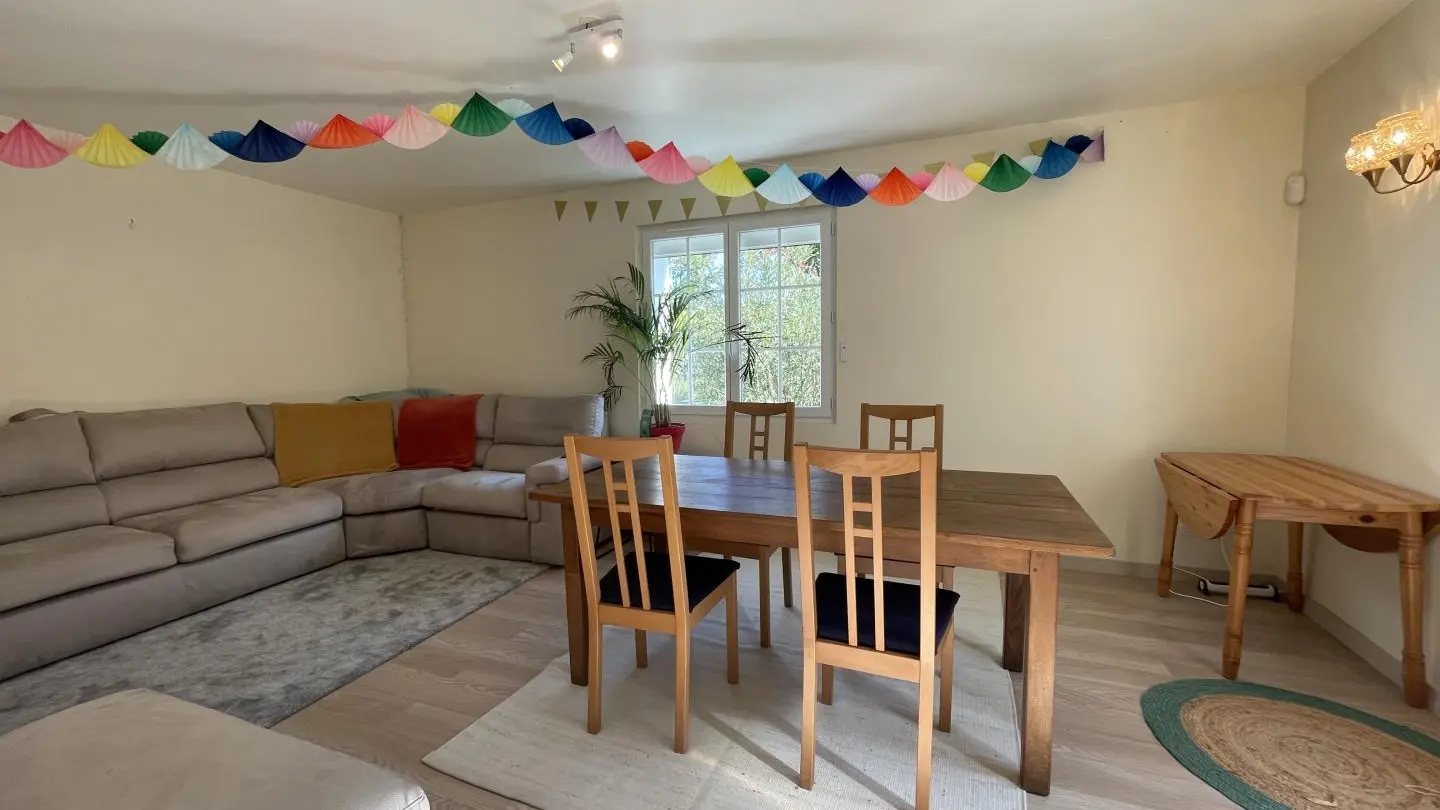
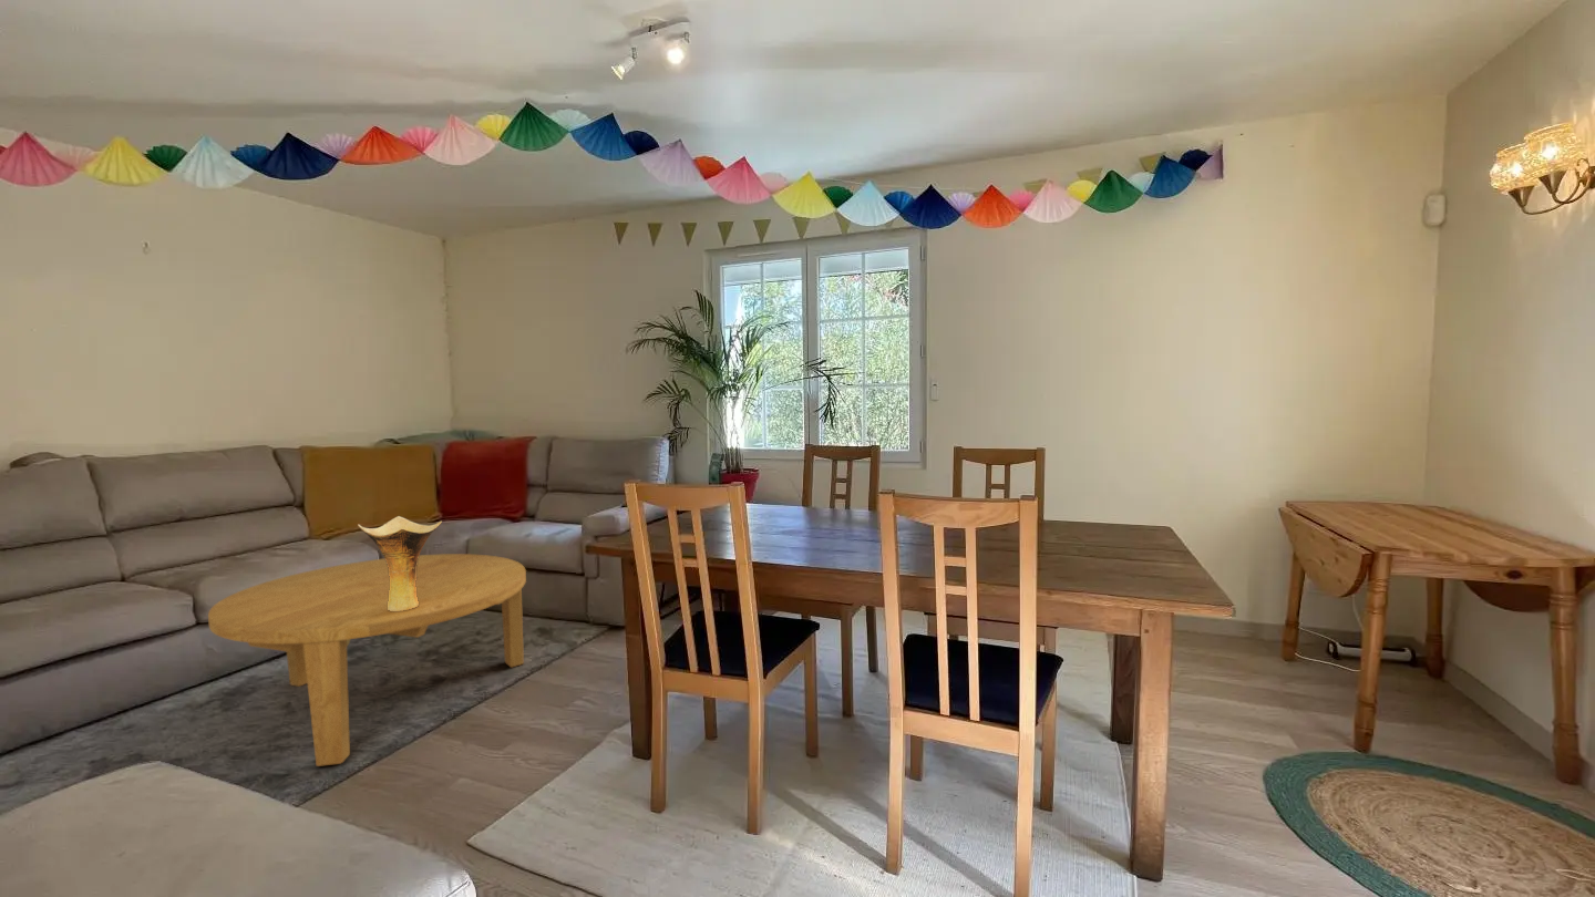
+ coffee table (384, 633)
+ vase (403, 563)
